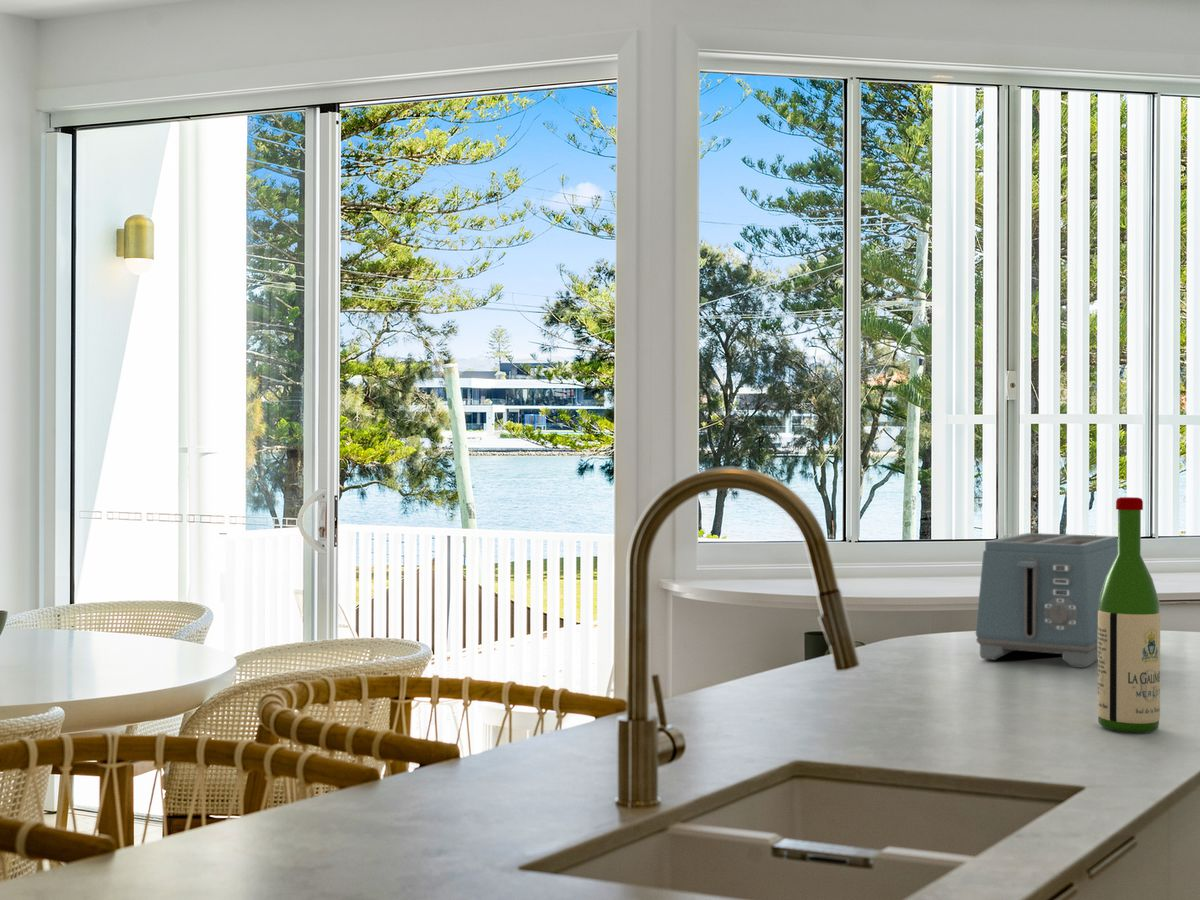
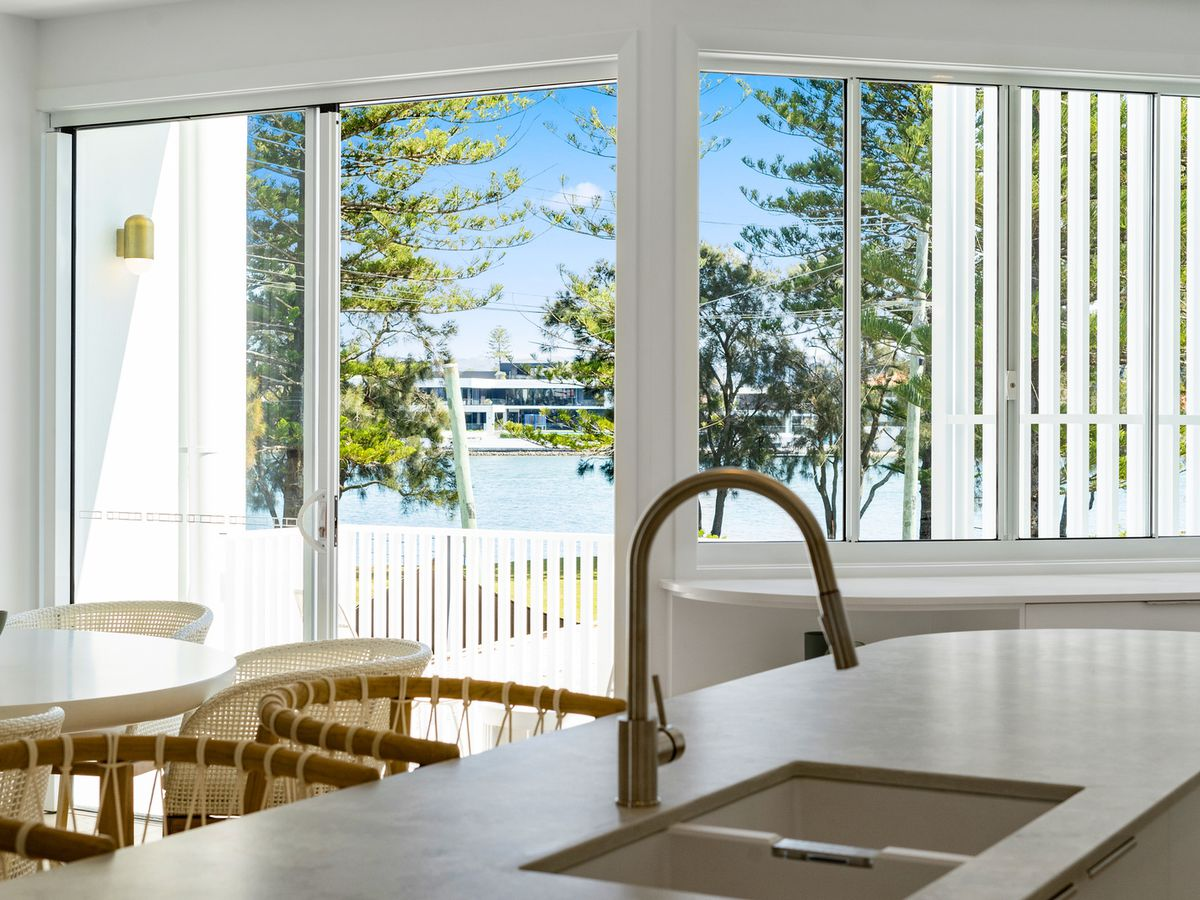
- toaster (1050, 596)
- wine bottle (1128, 612)
